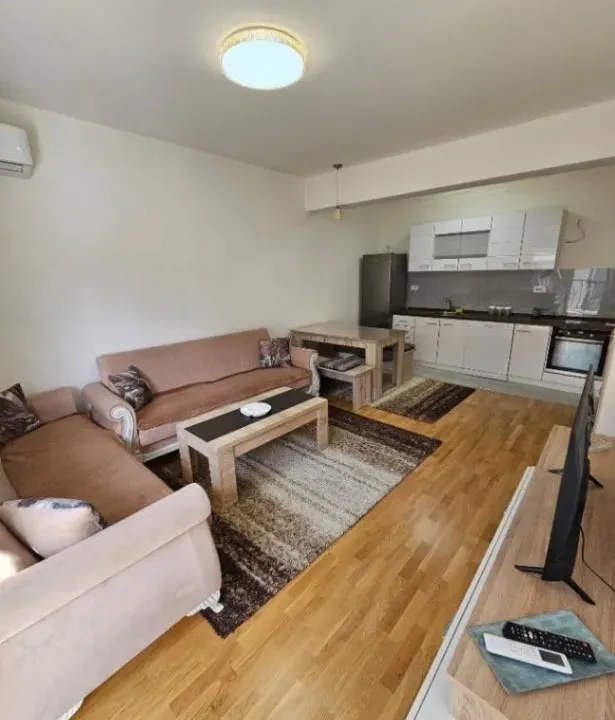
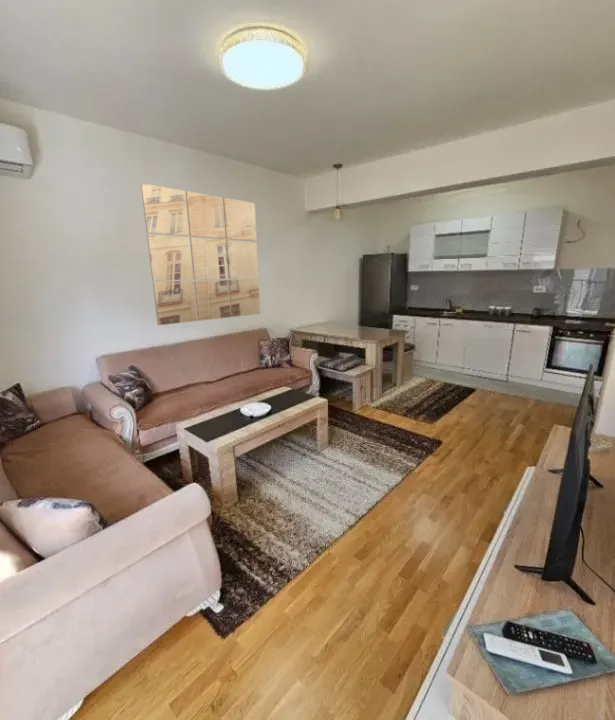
+ wall art (209, 259)
